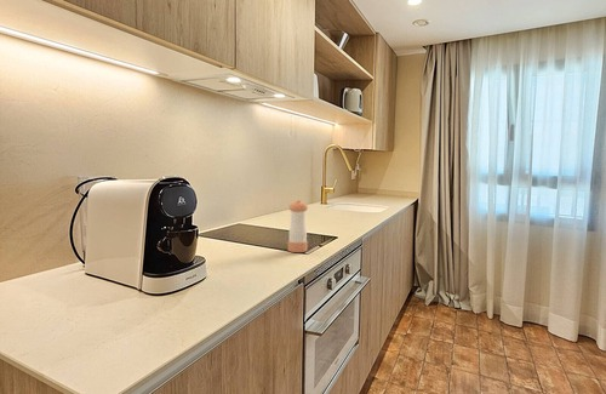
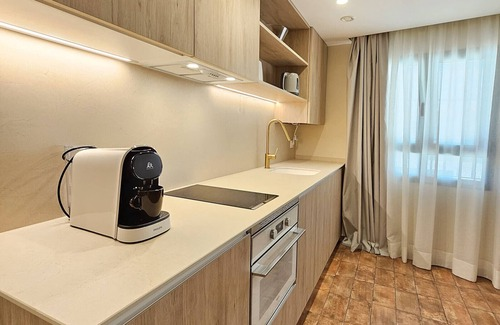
- pepper shaker (297, 224)
